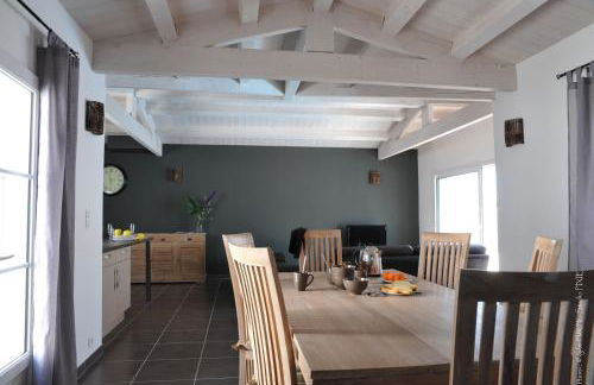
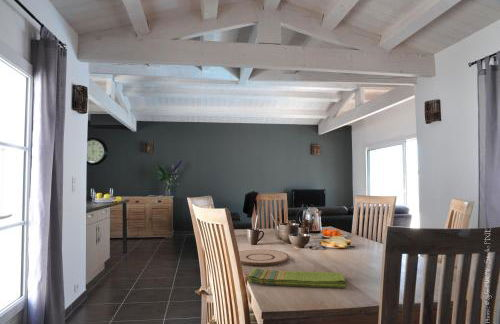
+ dish towel (296, 276)
+ plate (260, 257)
